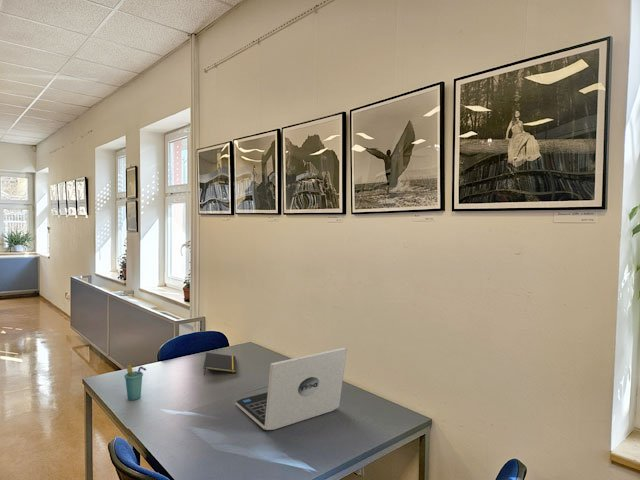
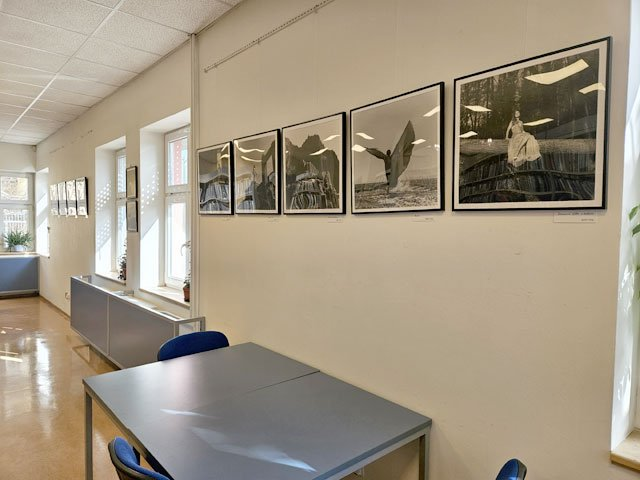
- notepad (220, 362)
- laptop (289, 377)
- cup (135, 381)
